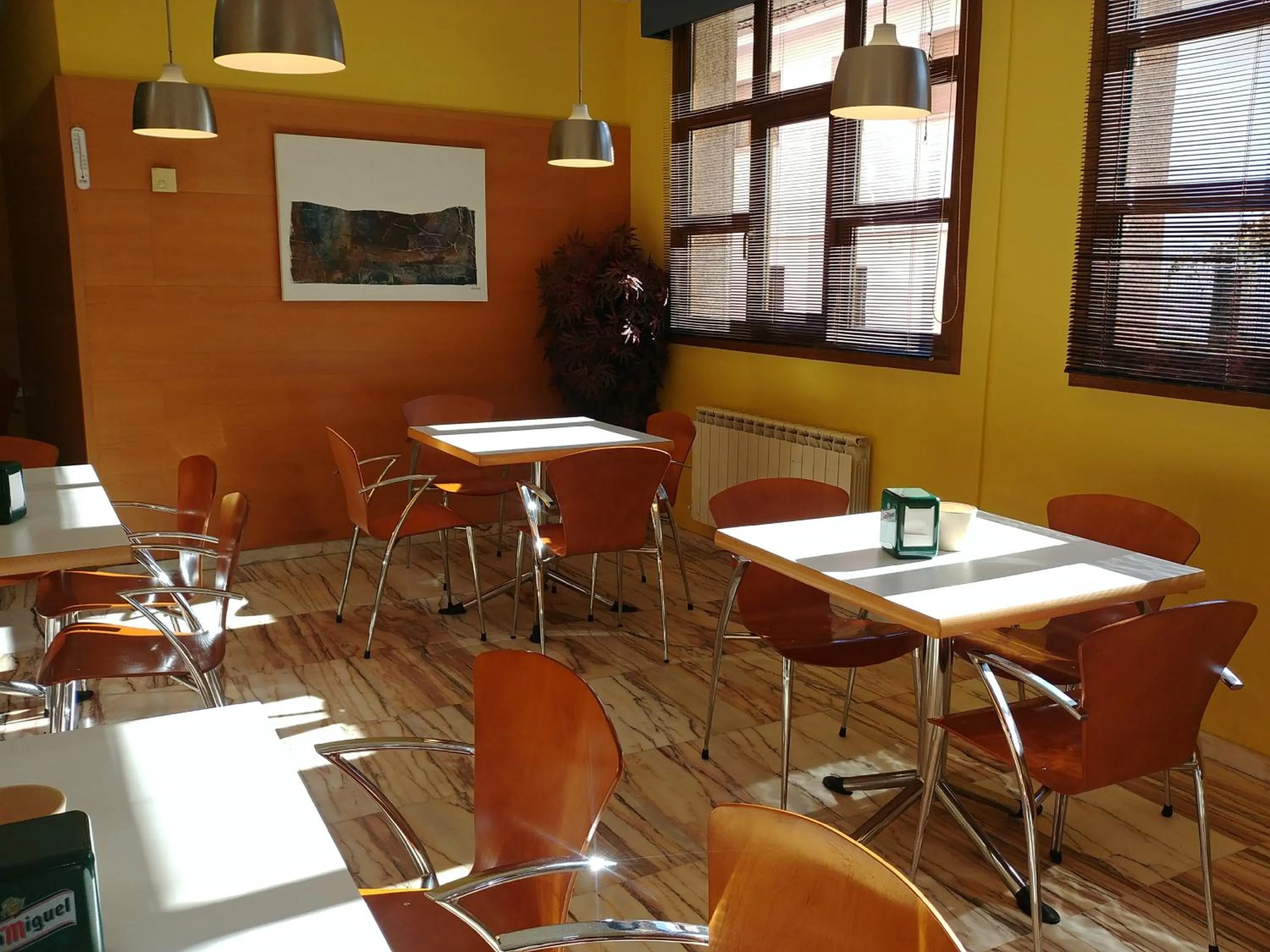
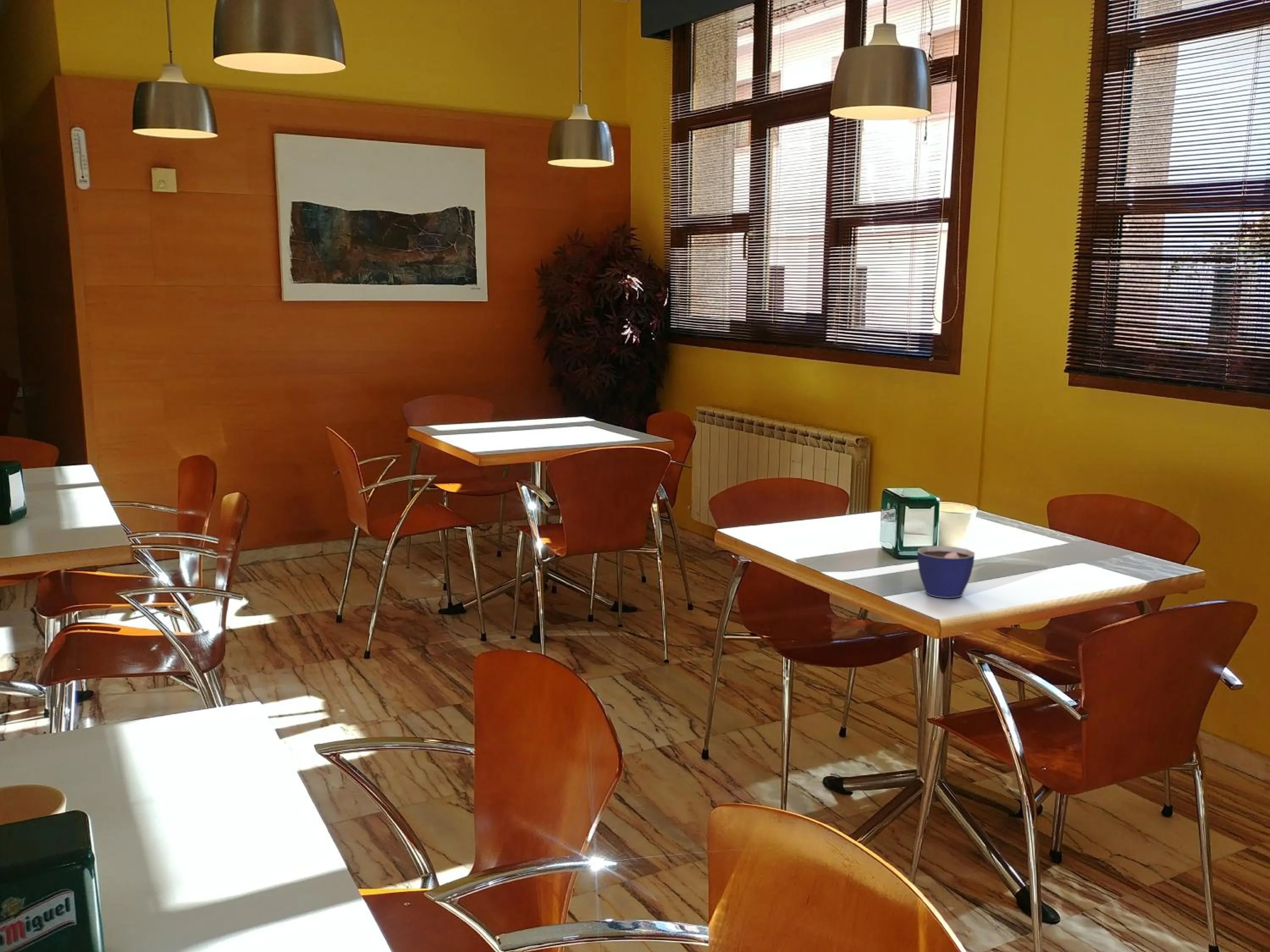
+ cup (940, 570)
